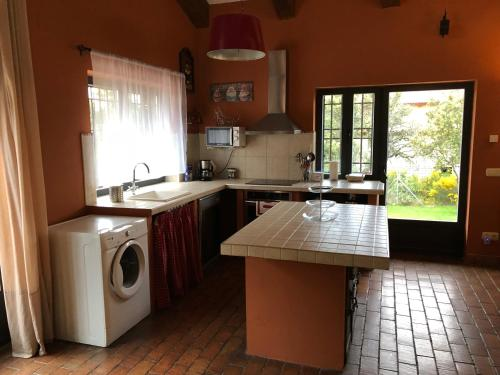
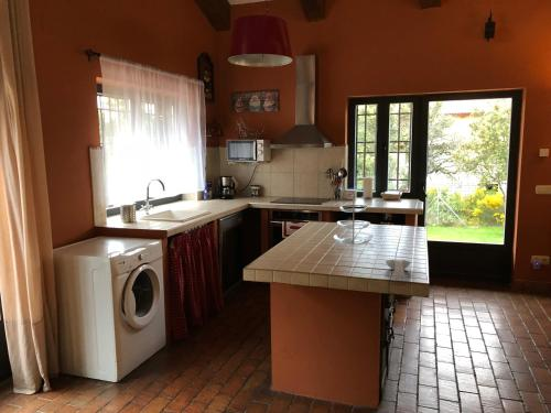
+ spoon rest (398, 264)
